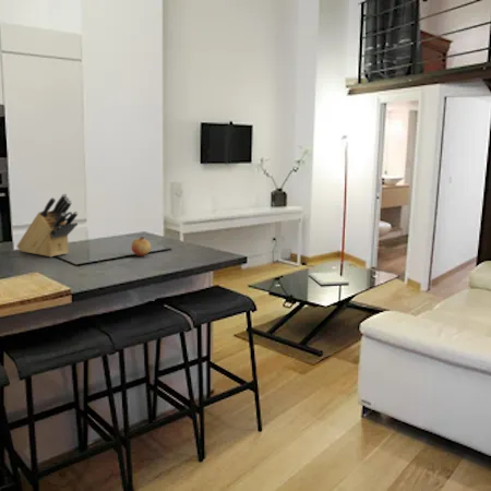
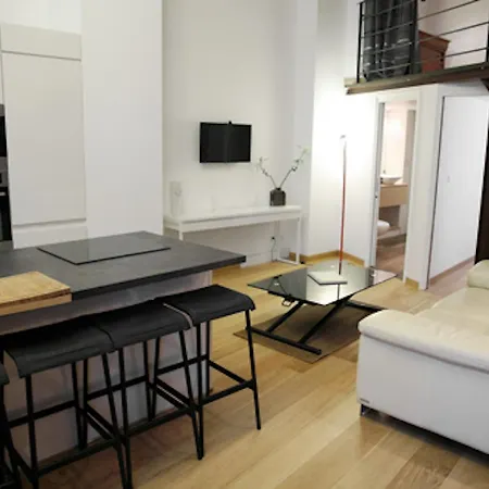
- fruit (141, 246)
- knife block (47, 223)
